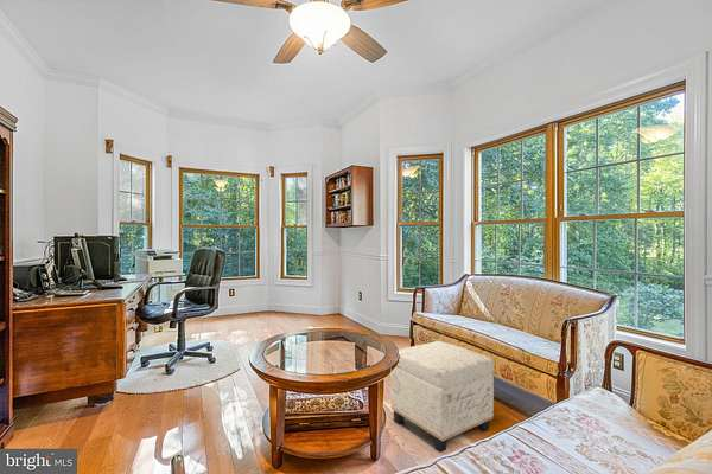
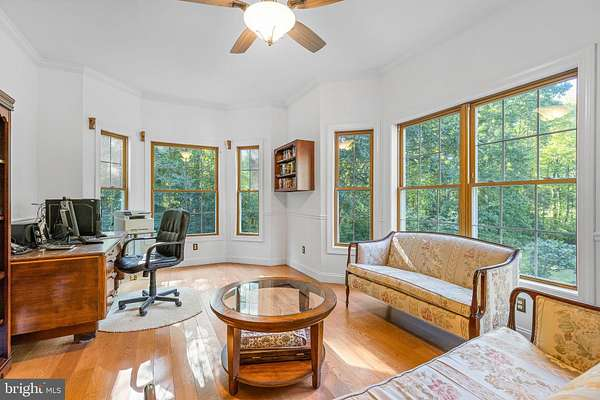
- ottoman (440, 387)
